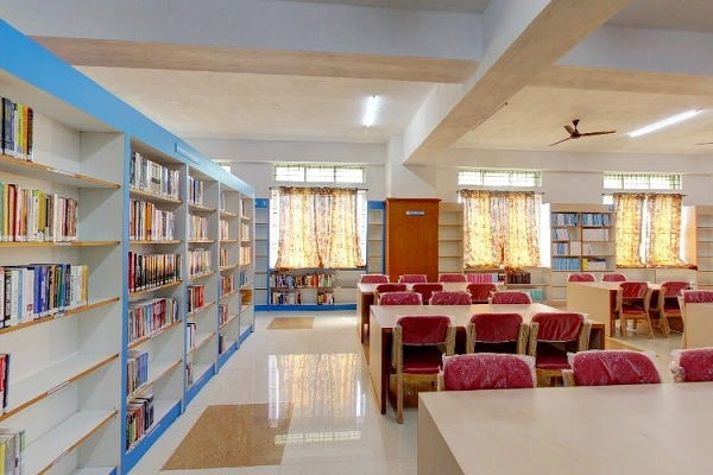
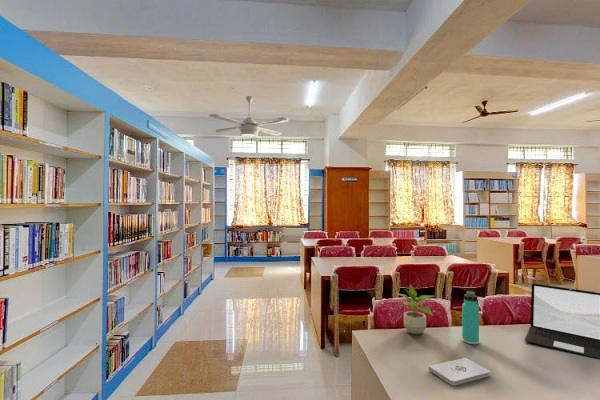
+ ceiling fan (249, 116)
+ laptop (569, 318)
+ thermos bottle (470, 316)
+ notepad (459, 370)
+ potted plant (414, 310)
